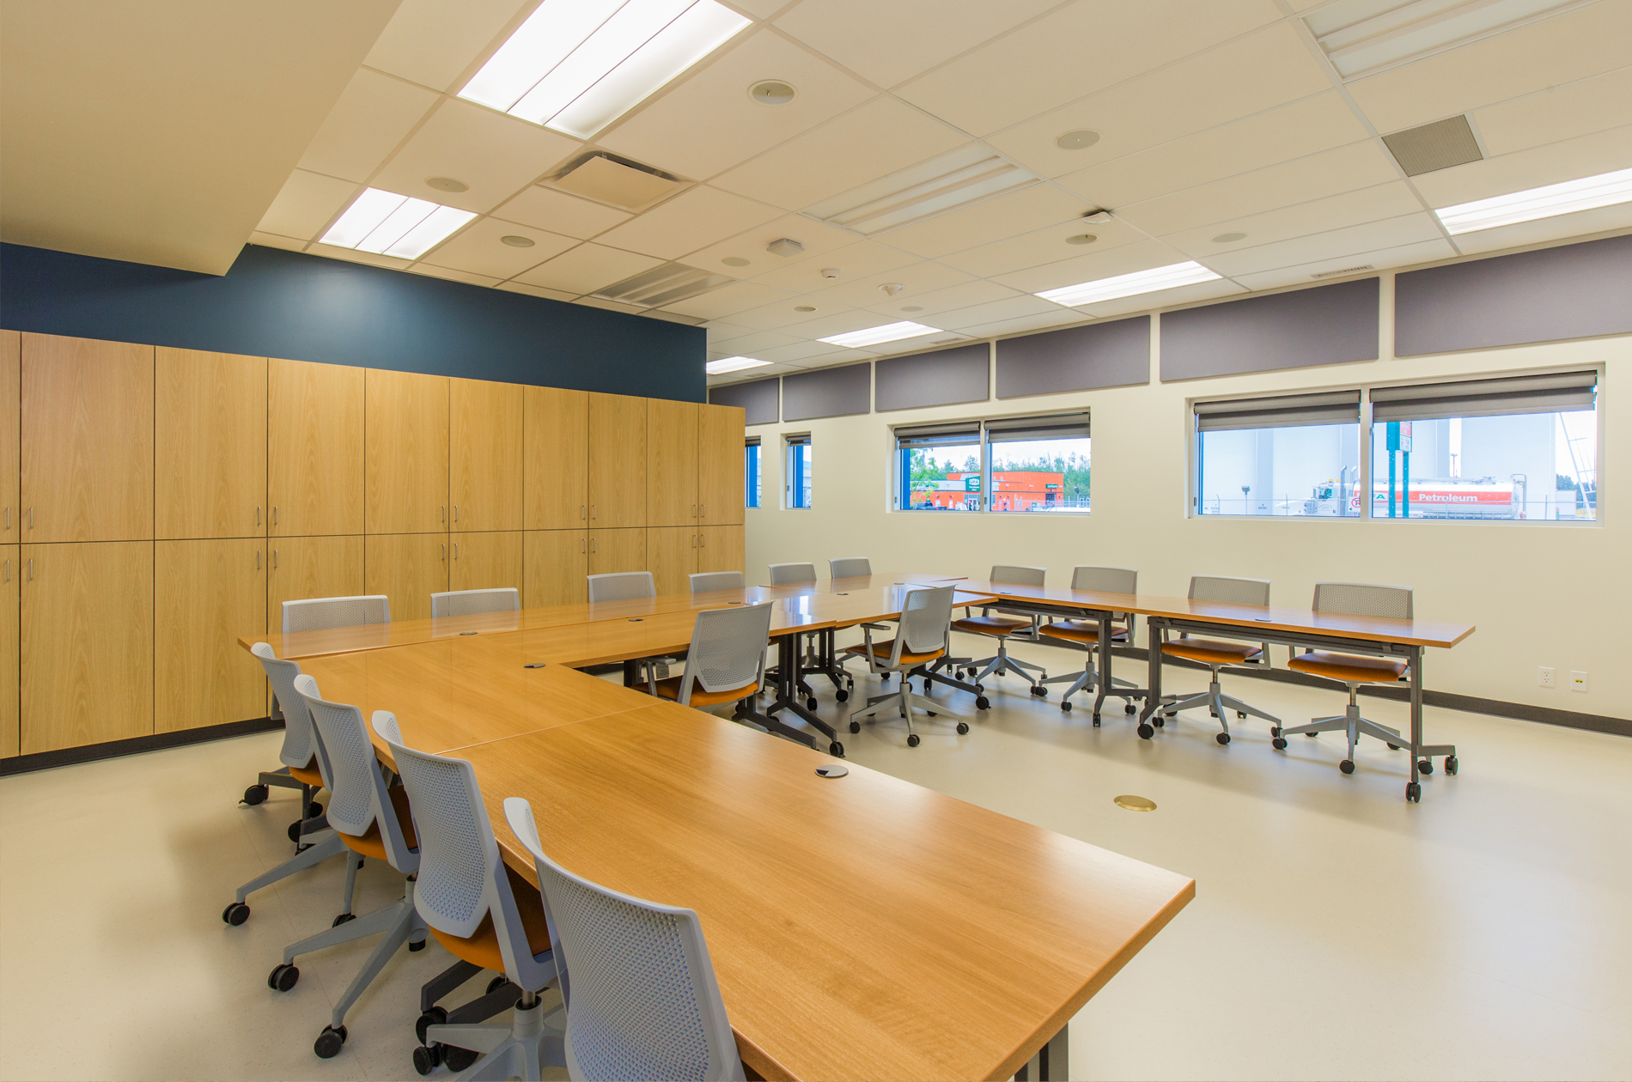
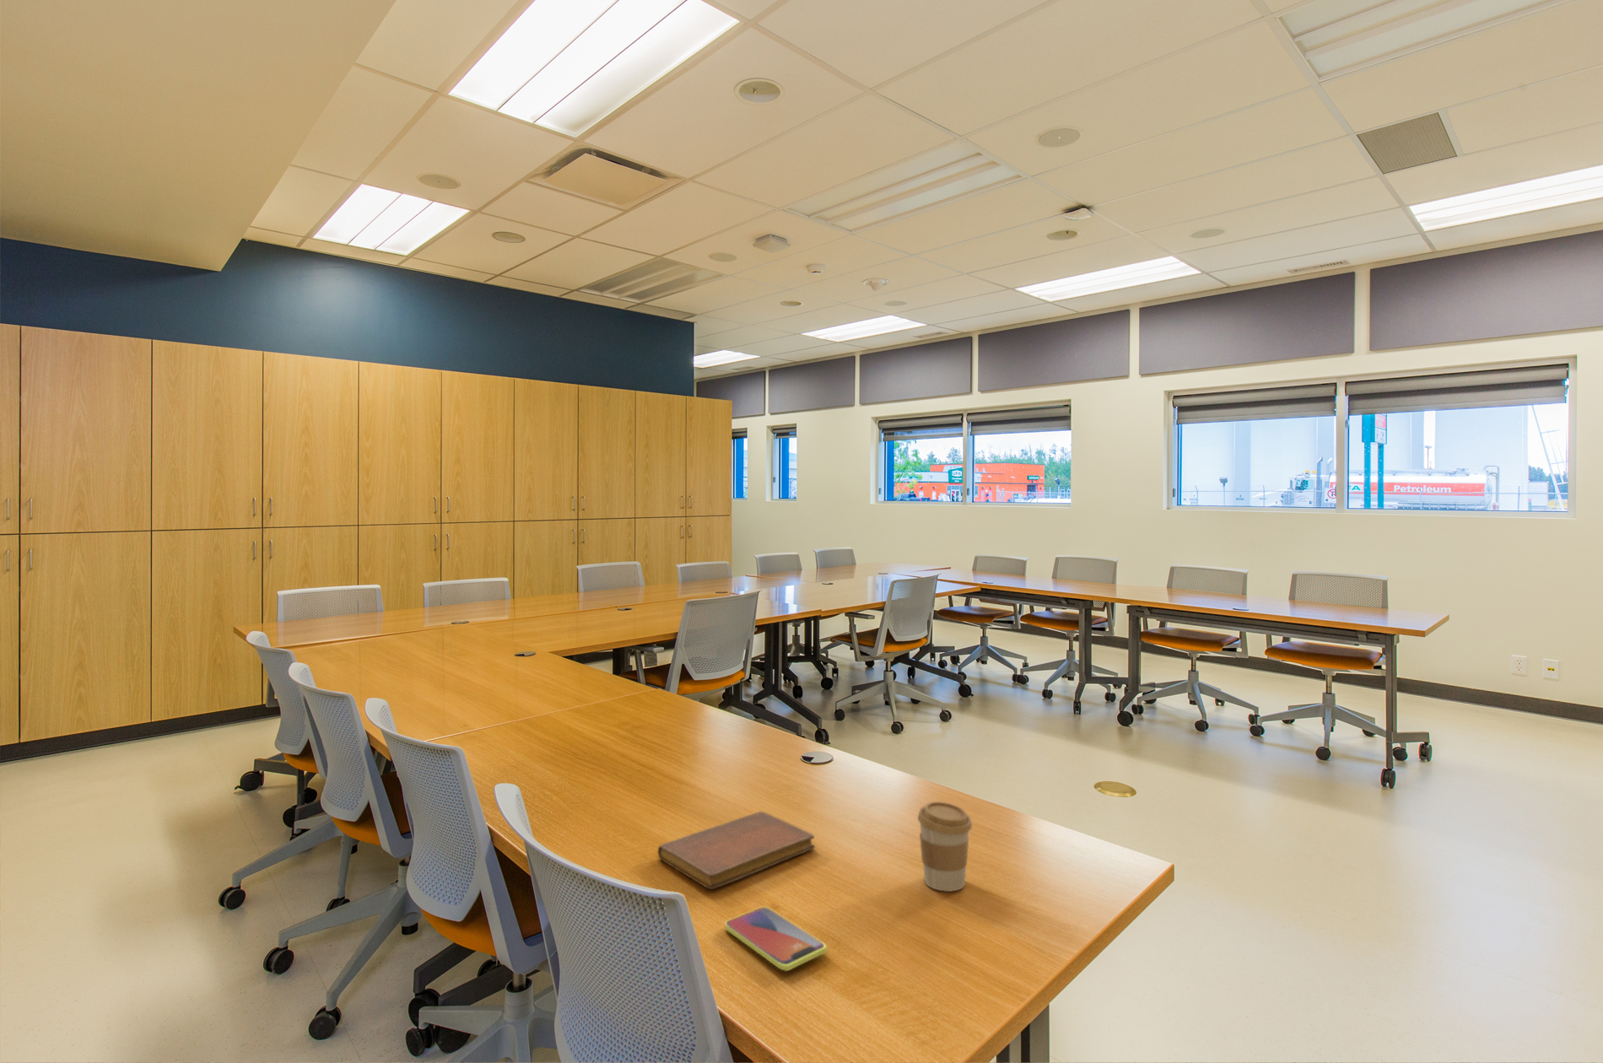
+ smartphone (774, 936)
+ notebook (737, 846)
+ coffee cup (944, 845)
